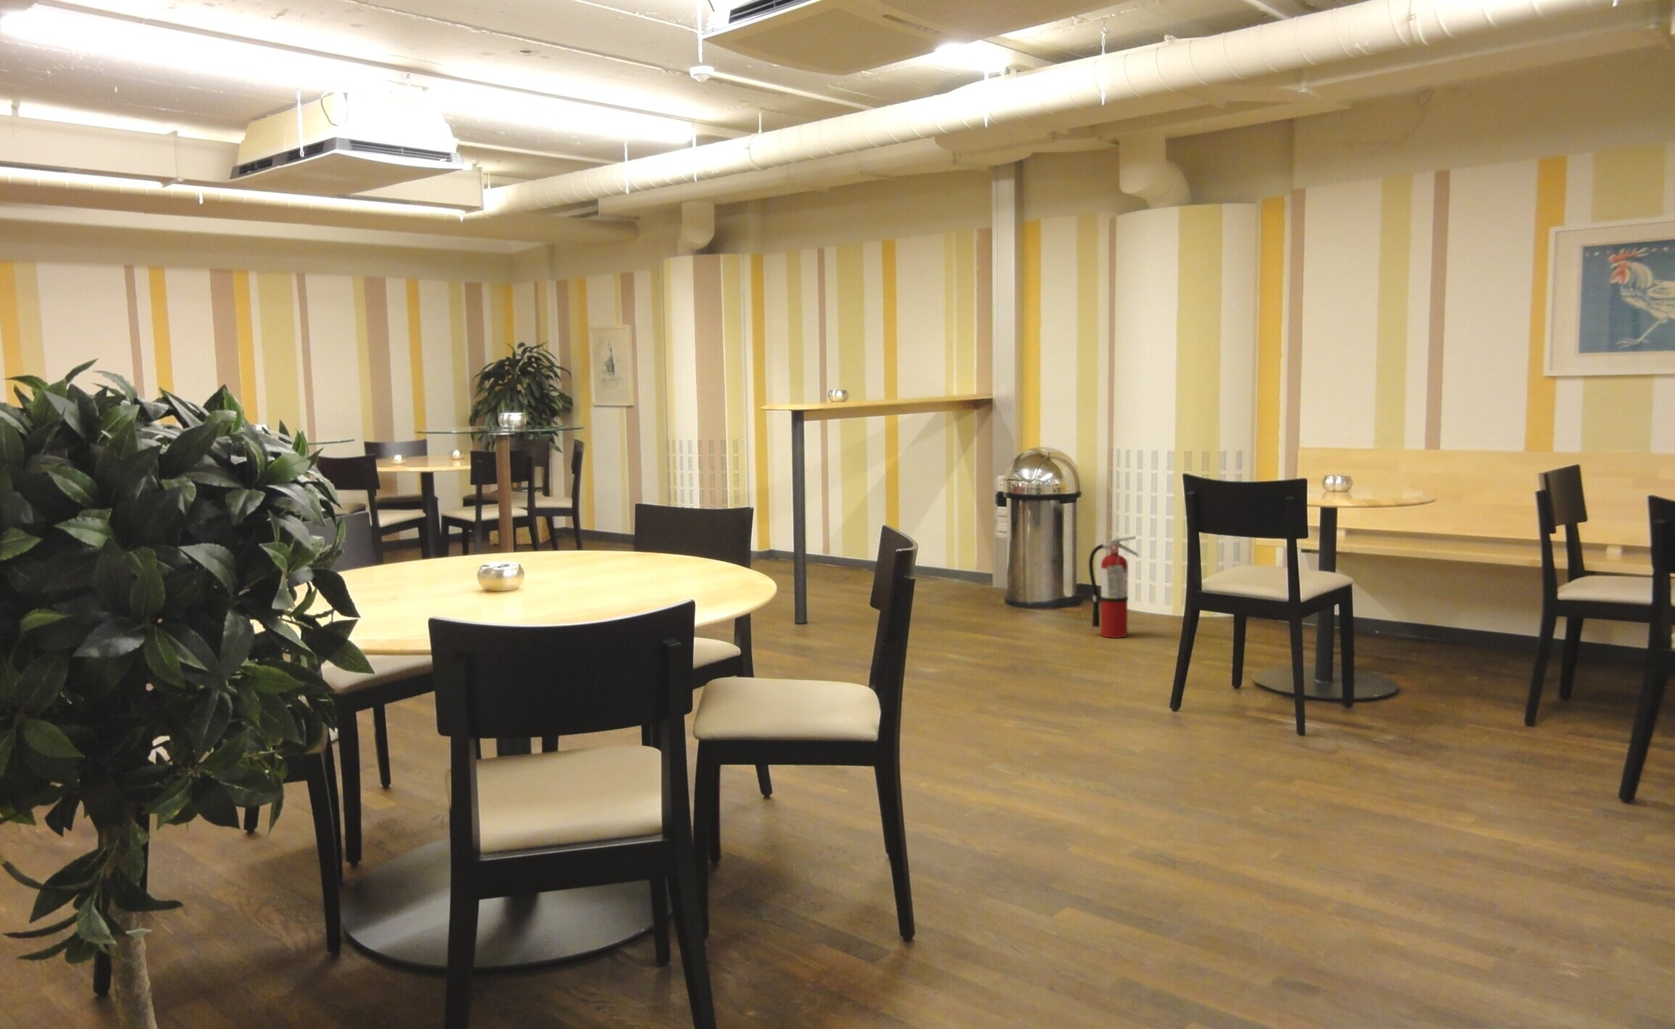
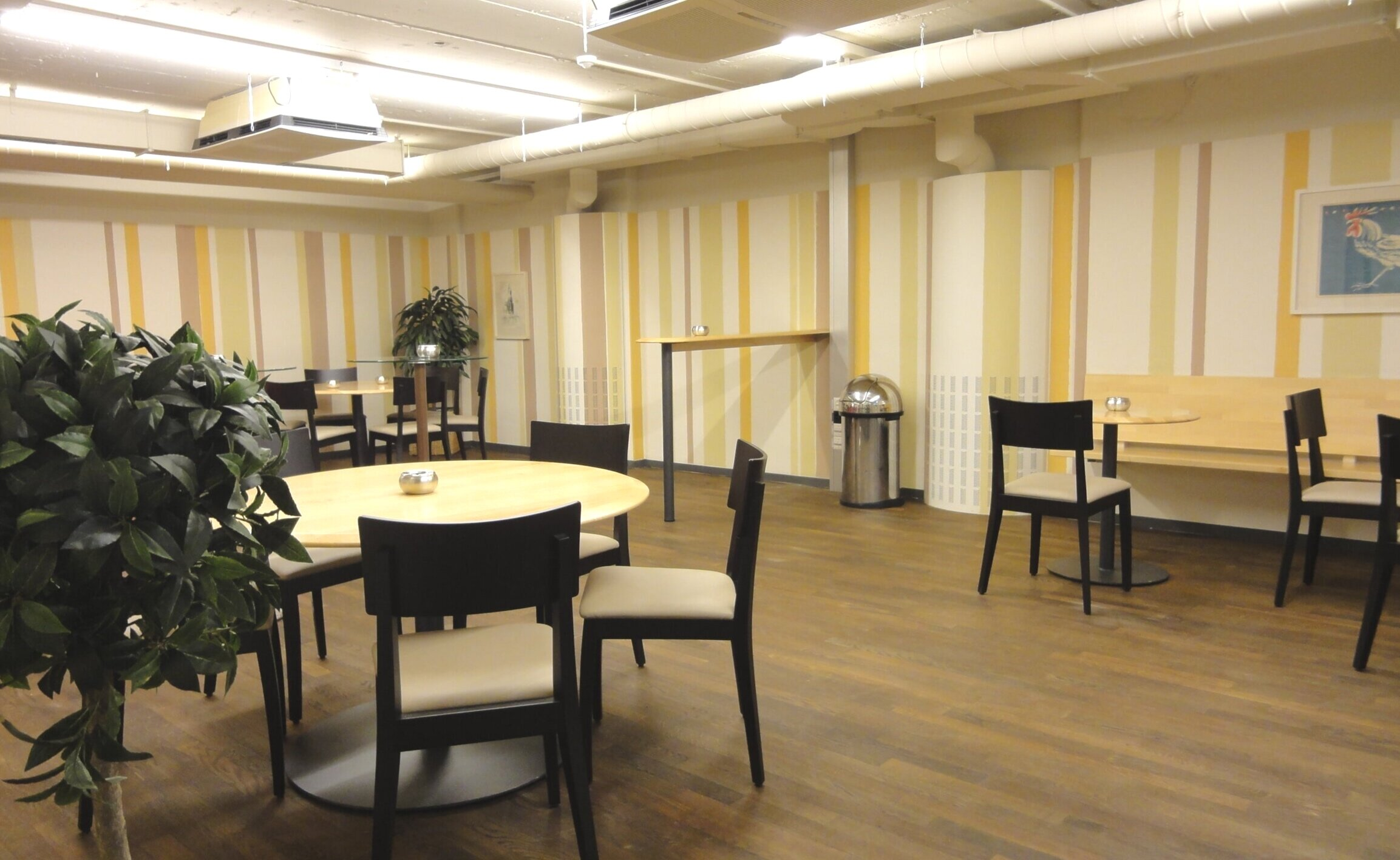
- fire extinguisher (1113, 584)
